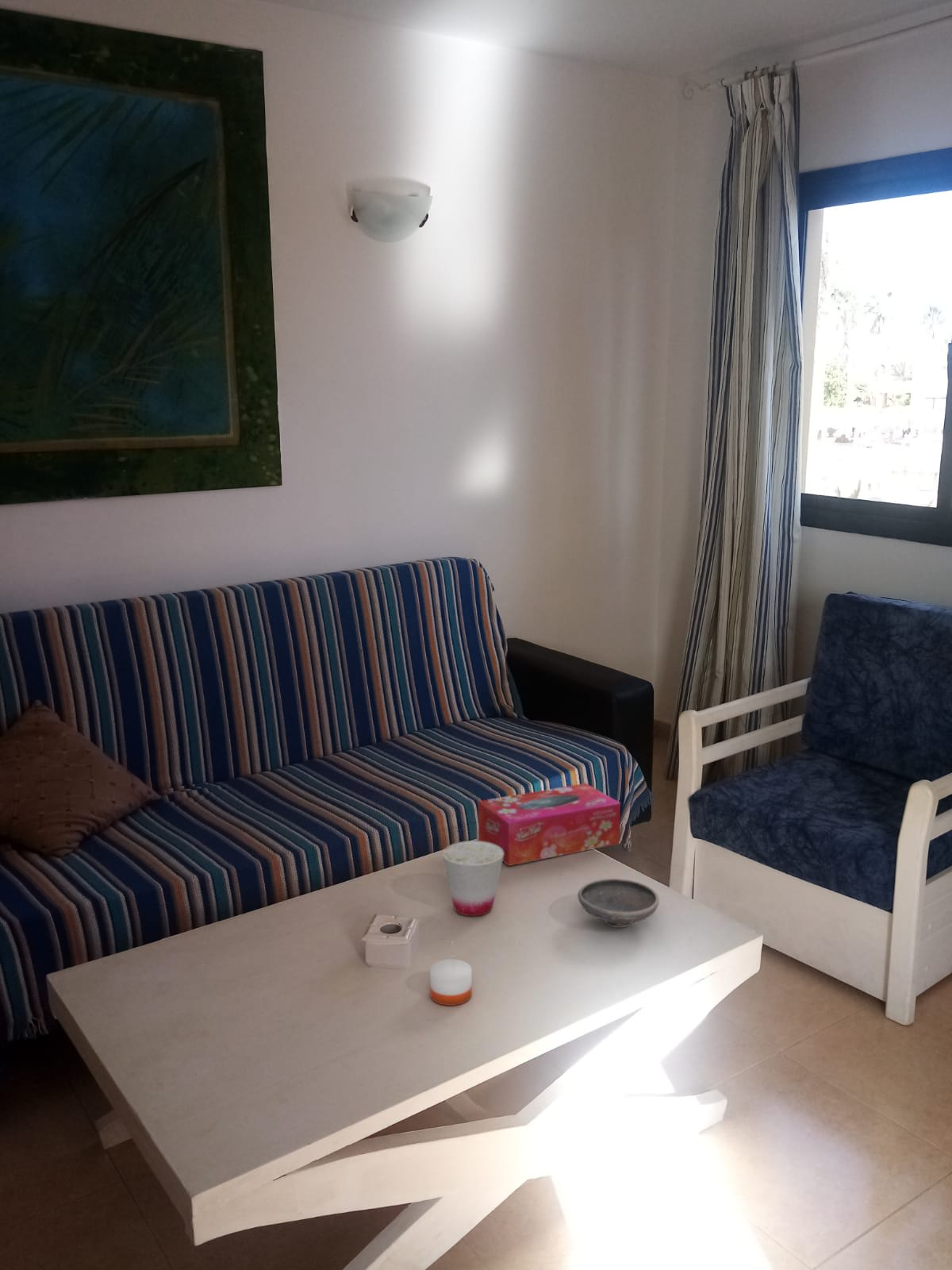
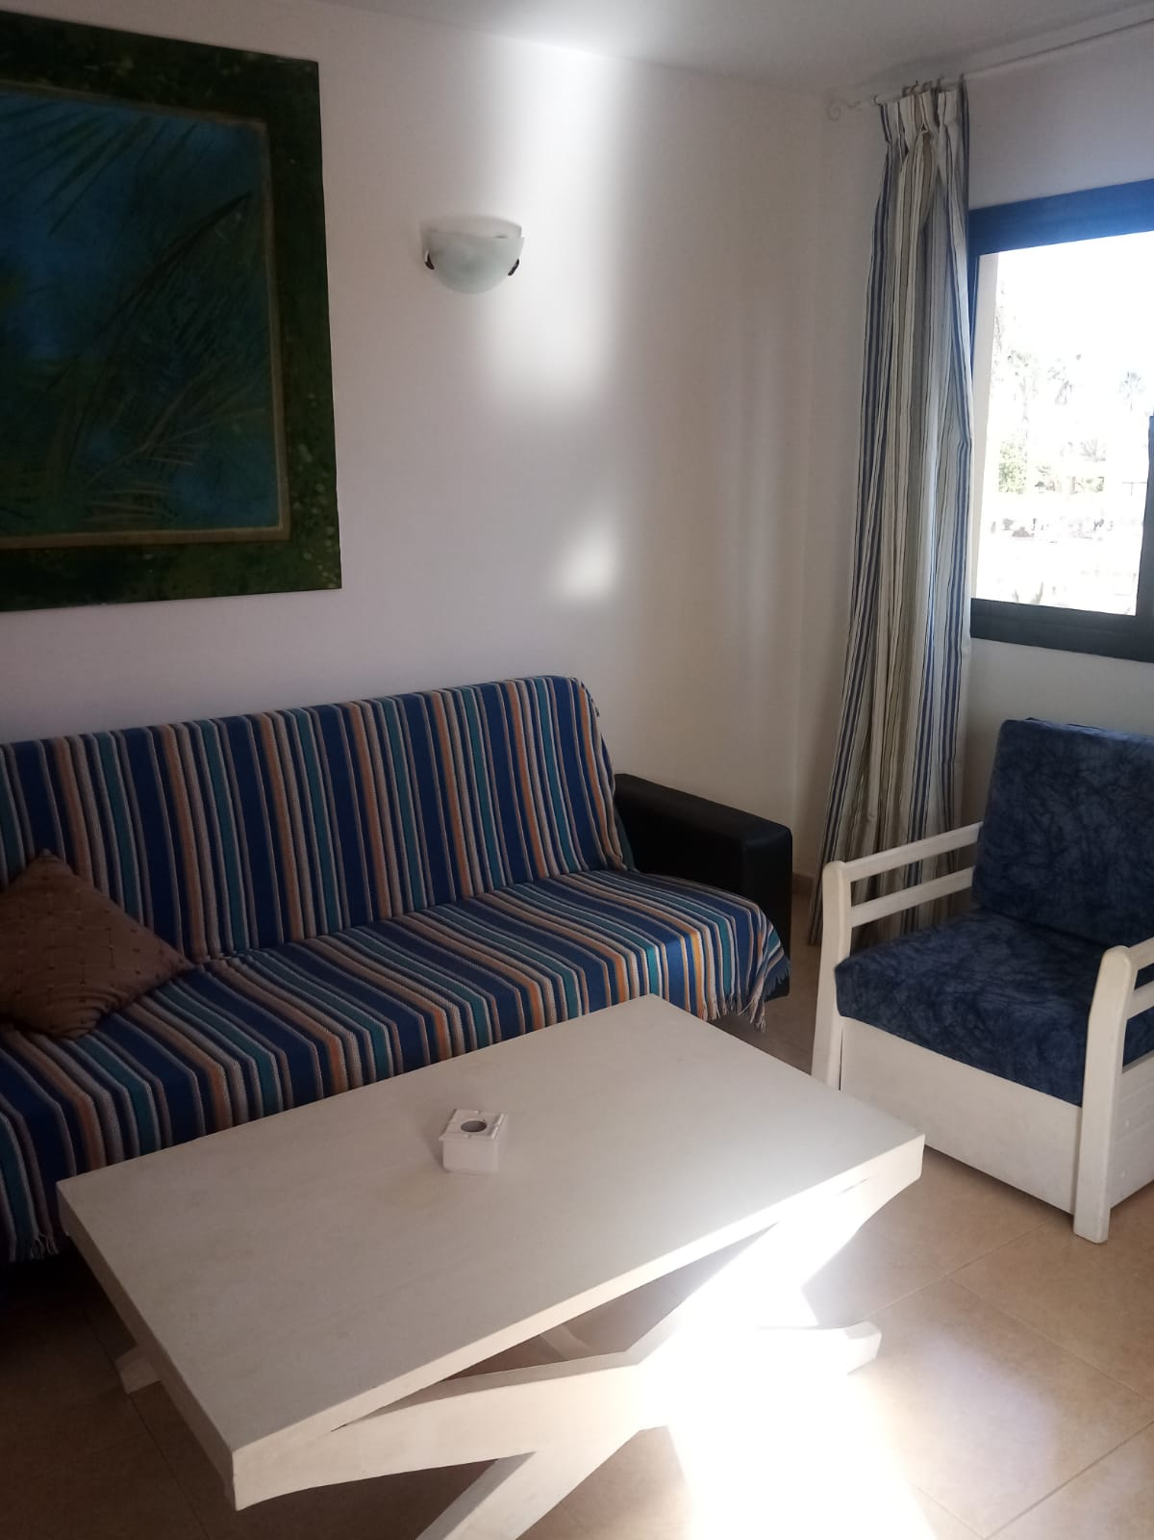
- candle (451, 968)
- cup (473, 880)
- ceramic bowl (617, 908)
- tissue box (548, 822)
